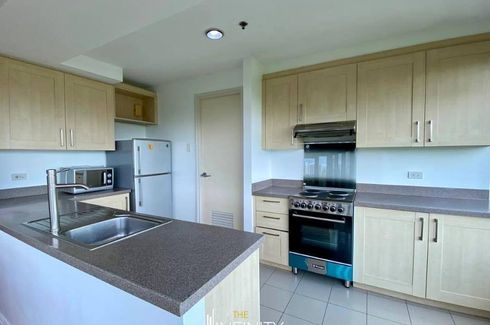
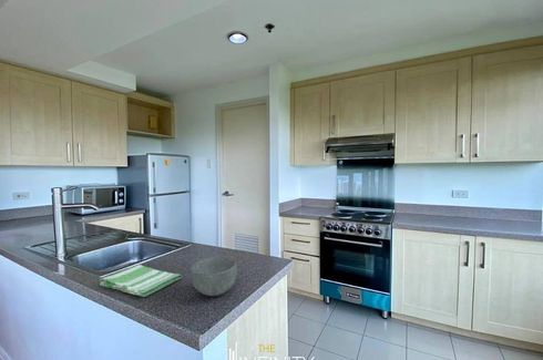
+ bowl (214, 278)
+ dish towel (141, 278)
